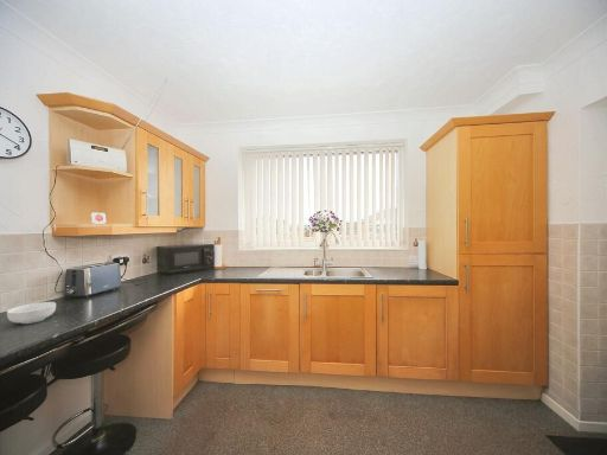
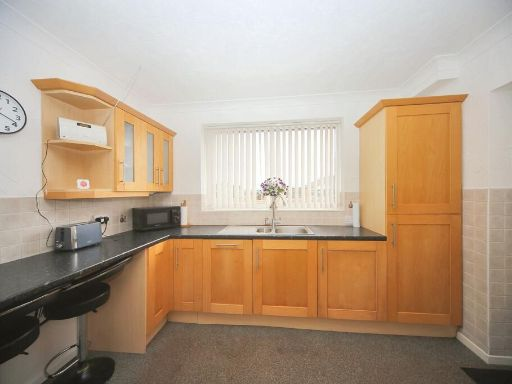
- cereal bowl (32, 313)
